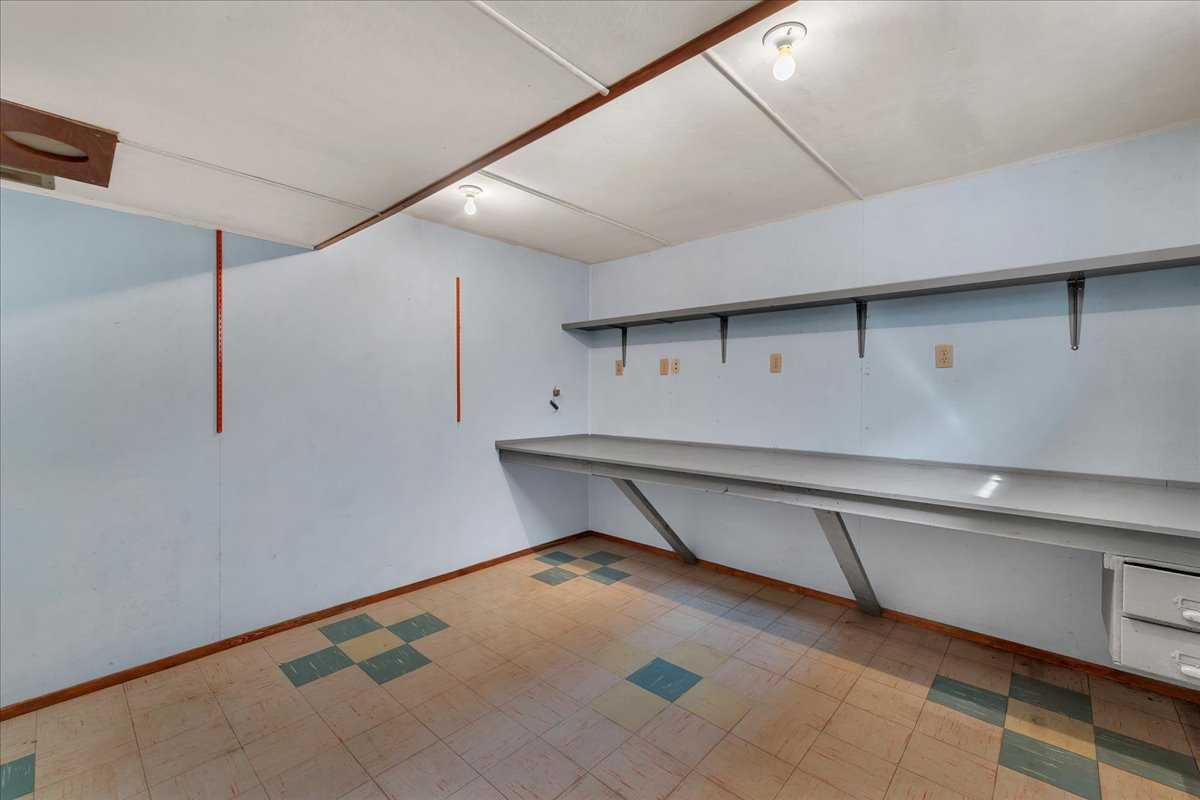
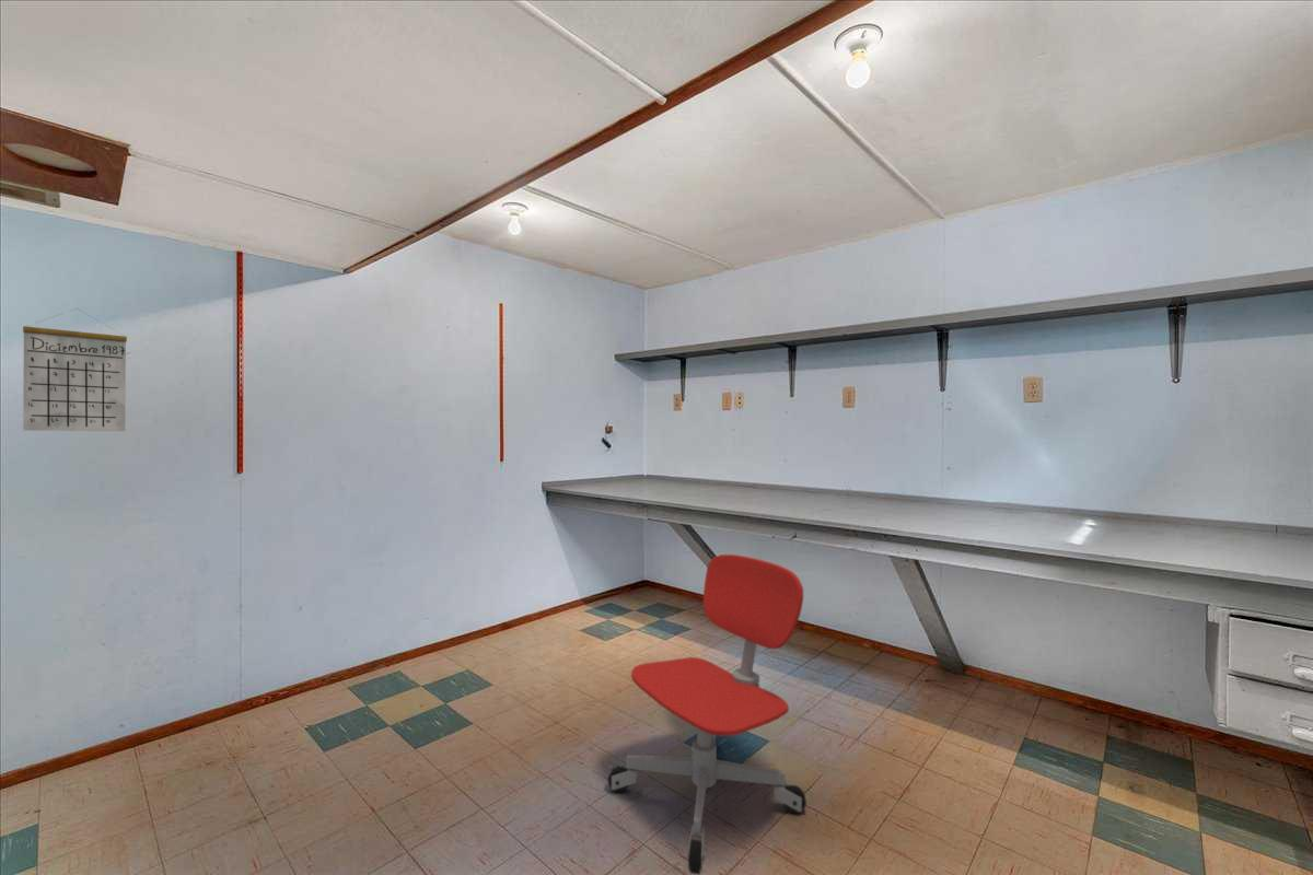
+ office chair (708, 682)
+ calendar (77, 369)
